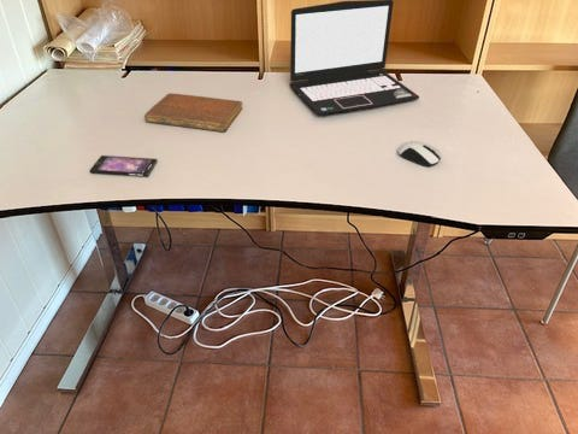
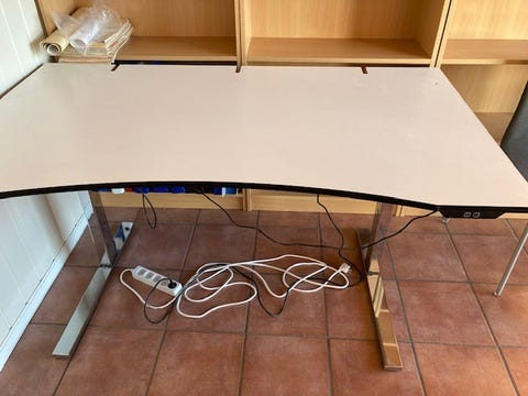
- notebook (195, 111)
- smartphone (124, 165)
- computer mouse (419, 151)
- laptop (356, 55)
